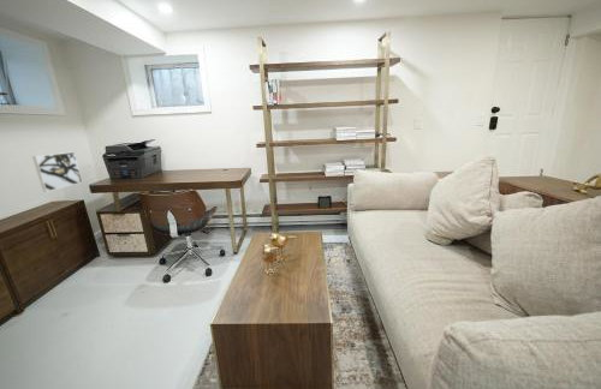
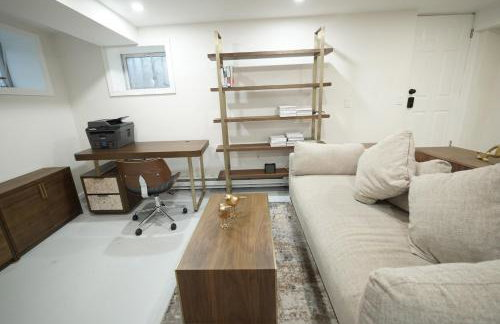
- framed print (59, 170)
